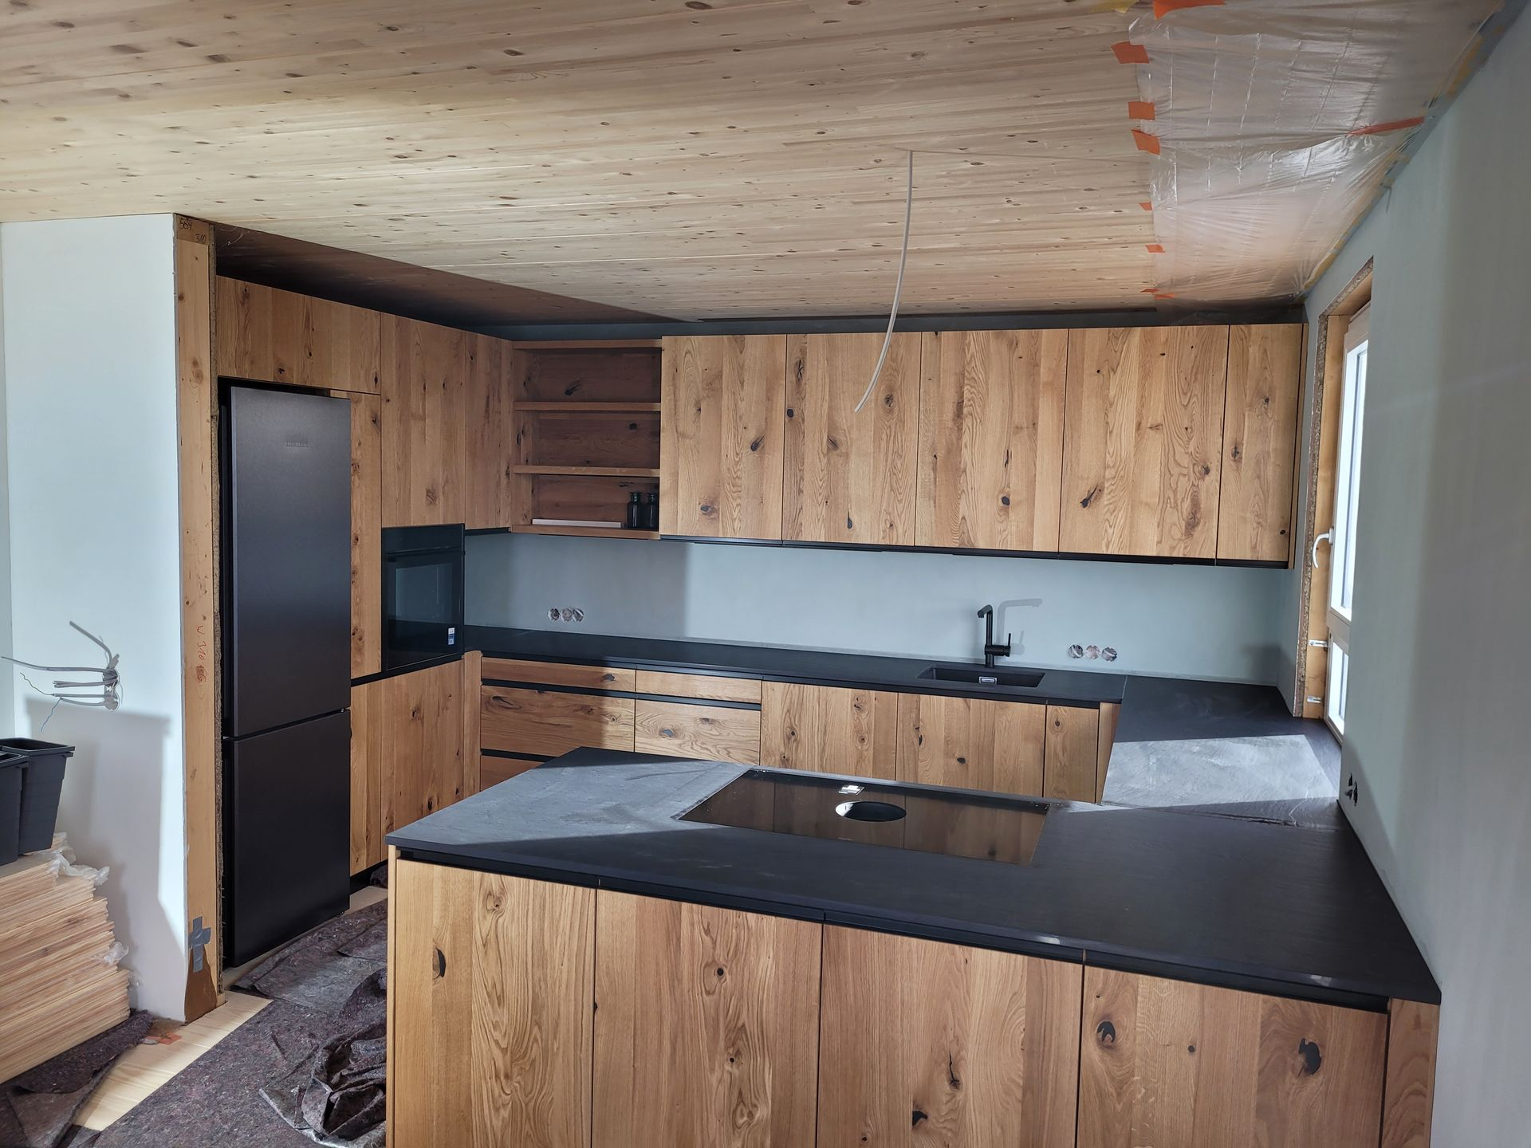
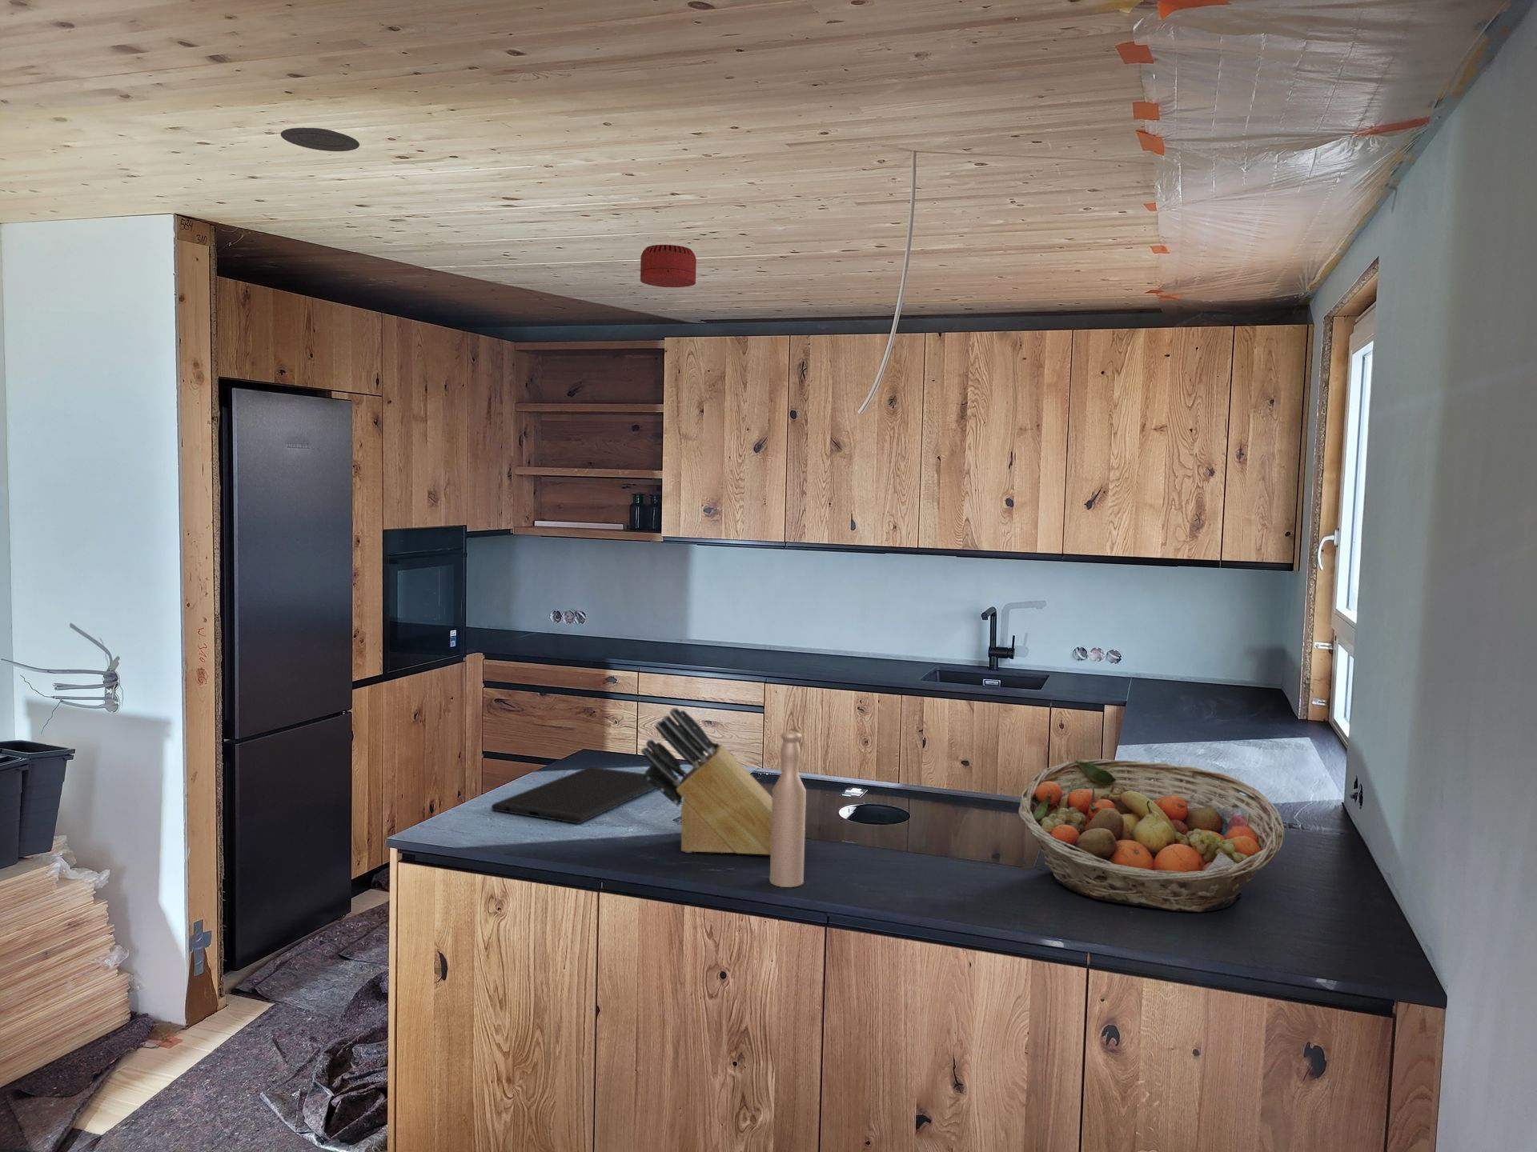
+ bottle (789, 807)
+ recessed light (321, 136)
+ knife block (723, 777)
+ cutting board (586, 793)
+ smoke detector (668, 265)
+ fruit basket (1146, 831)
